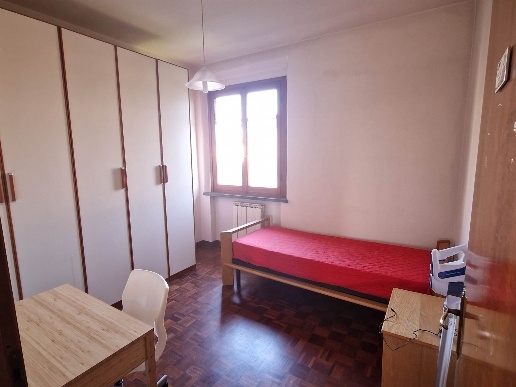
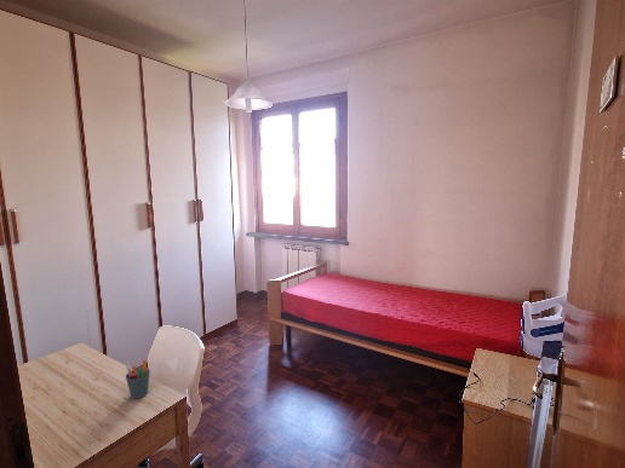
+ pen holder (138, 377)
